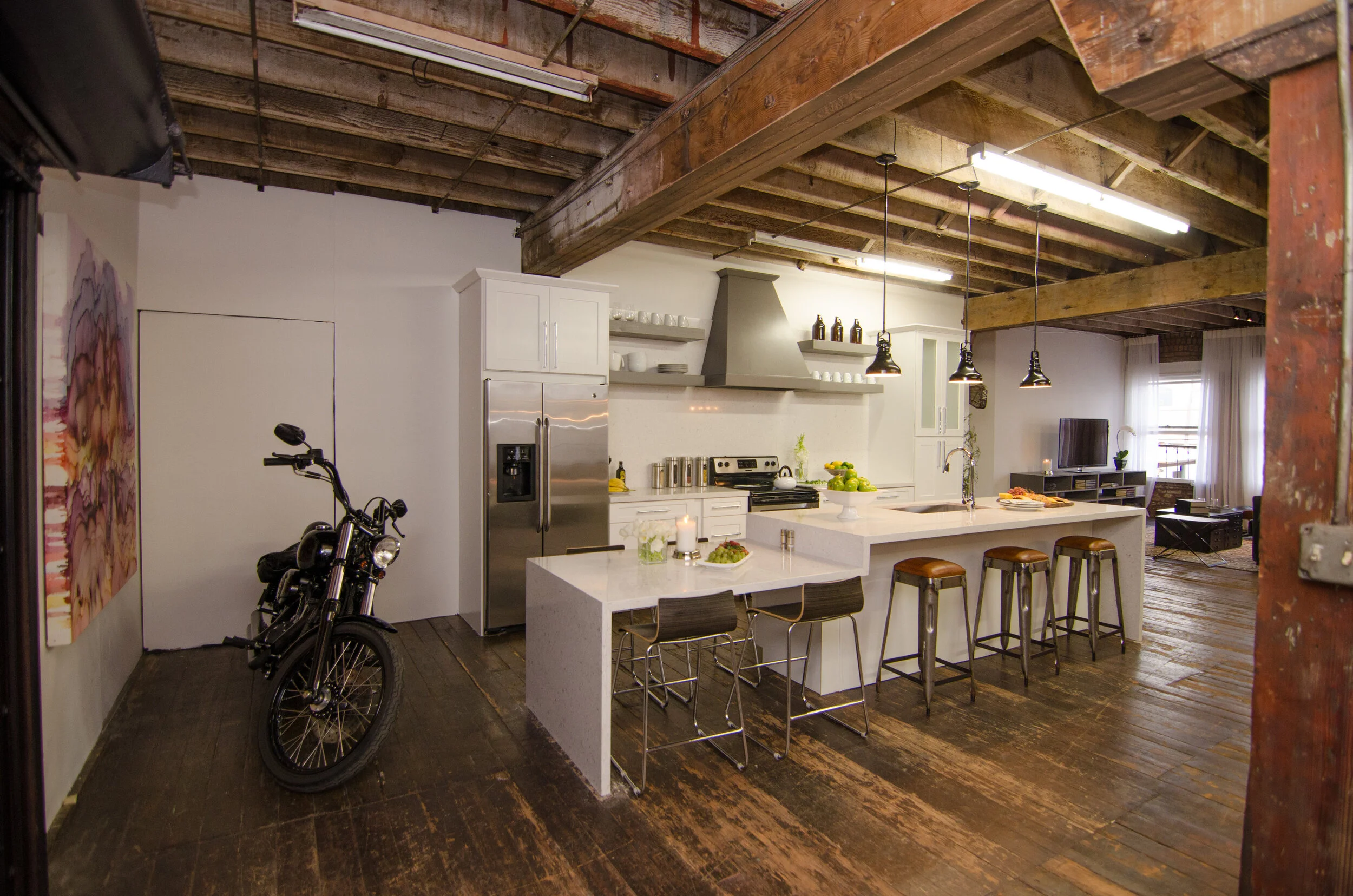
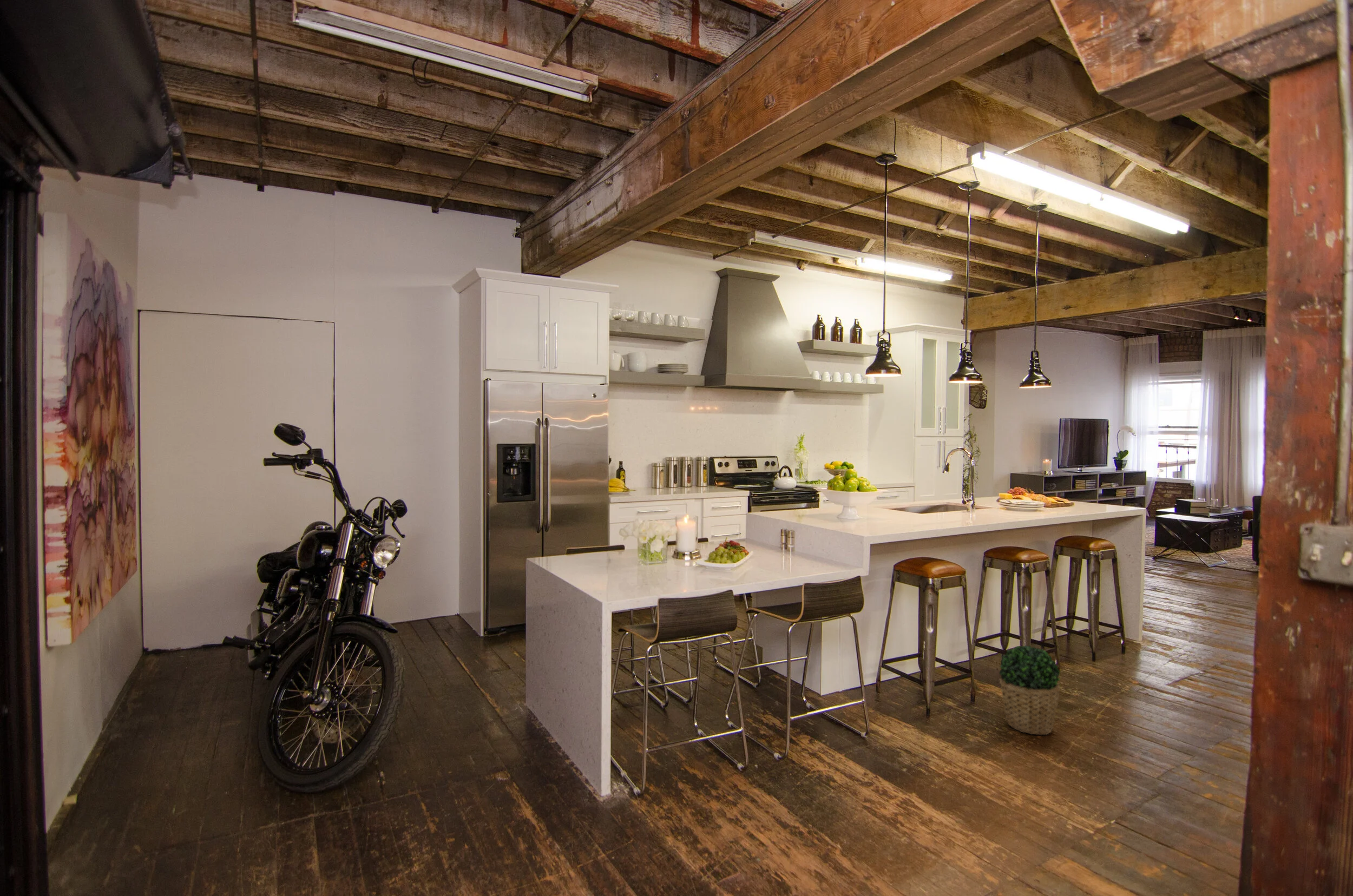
+ potted plant (1029, 687)
